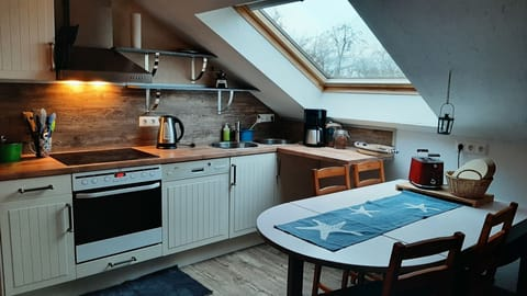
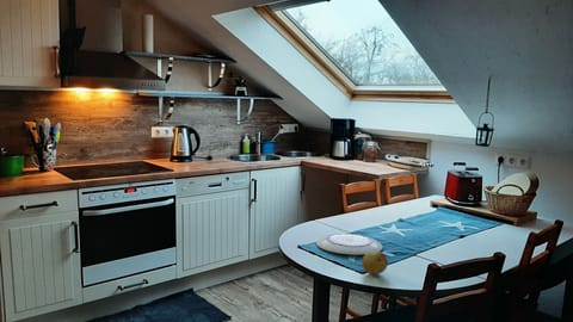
+ fruit (375, 262)
+ plate (349, 241)
